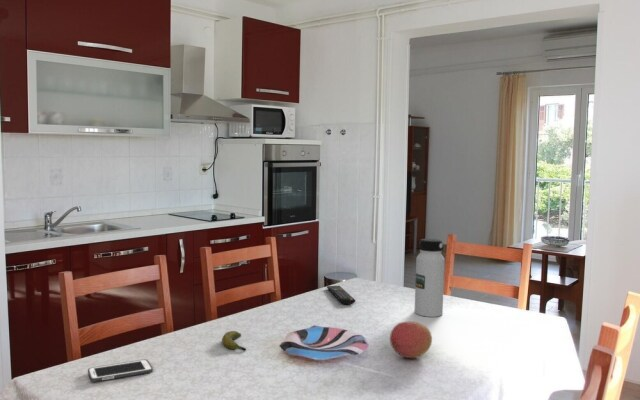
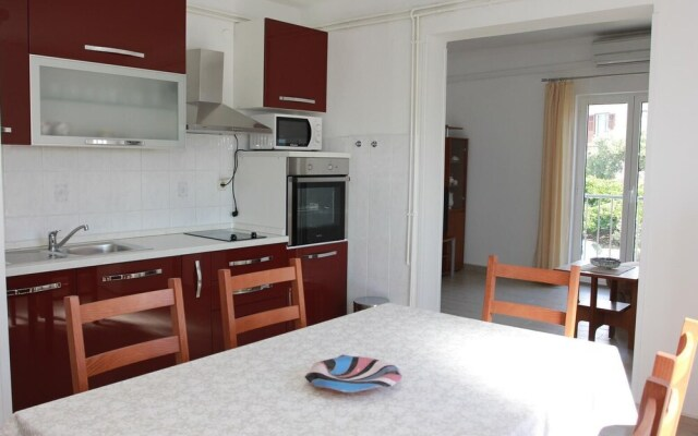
- fruit (411, 339)
- cell phone (120, 370)
- banana (235, 338)
- remote control (340, 294)
- water bottle (429, 276)
